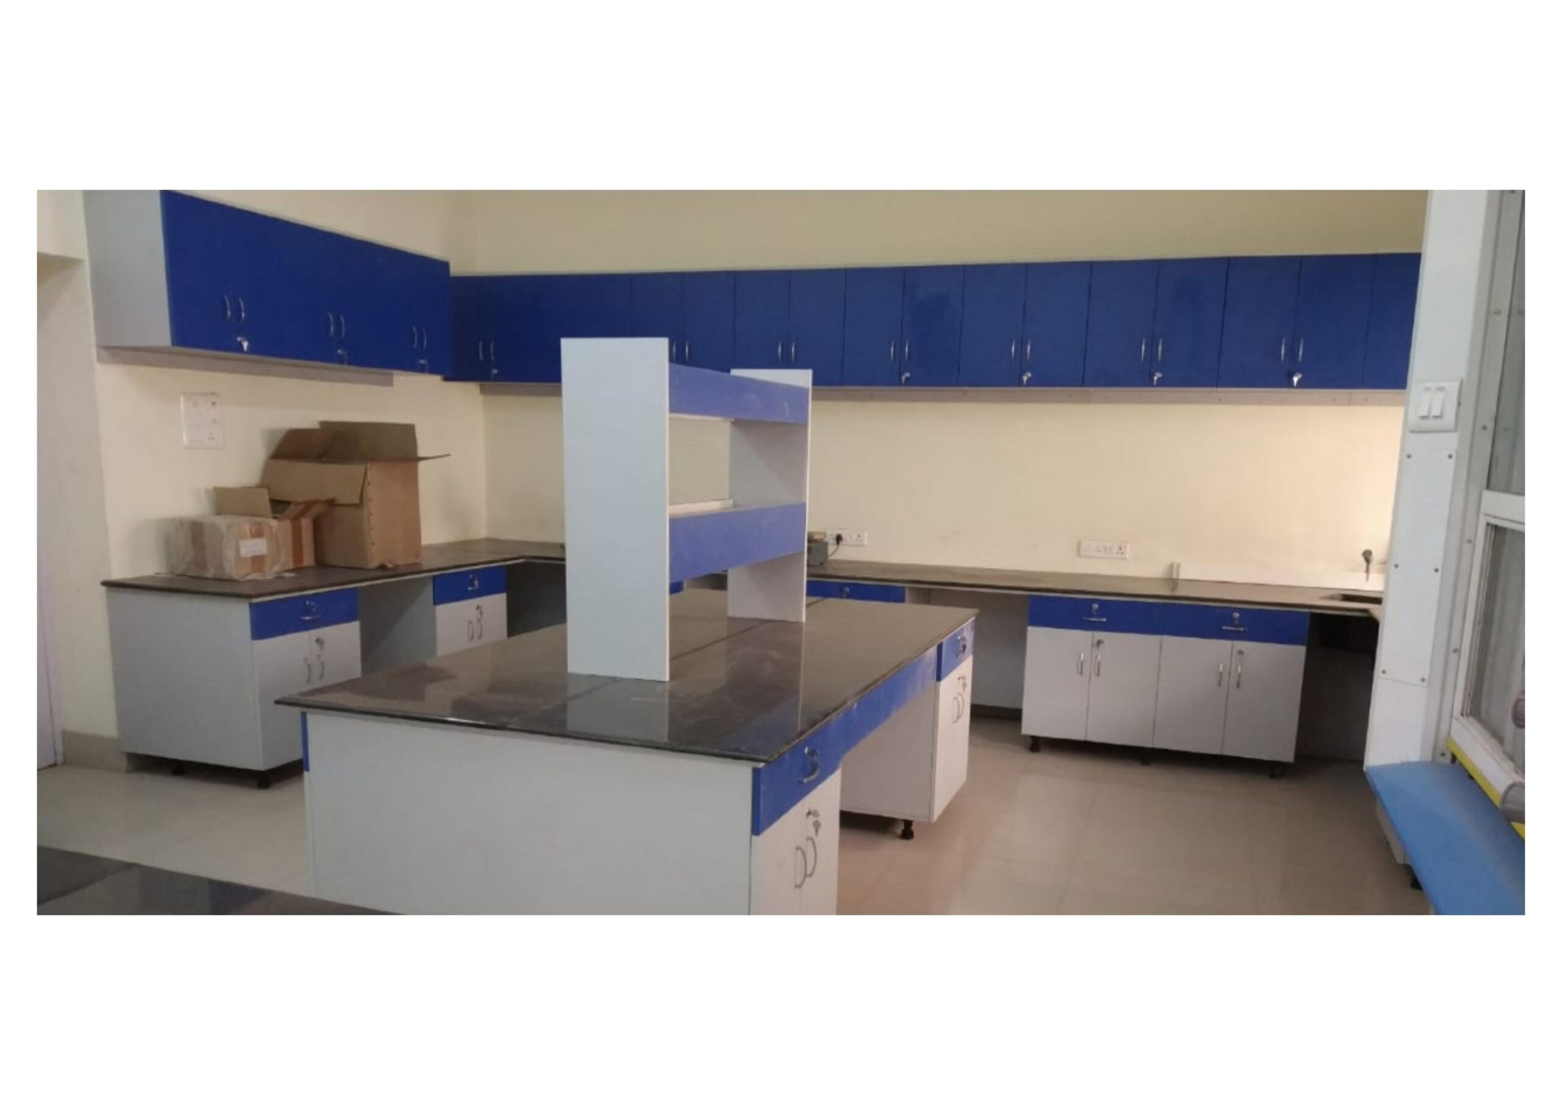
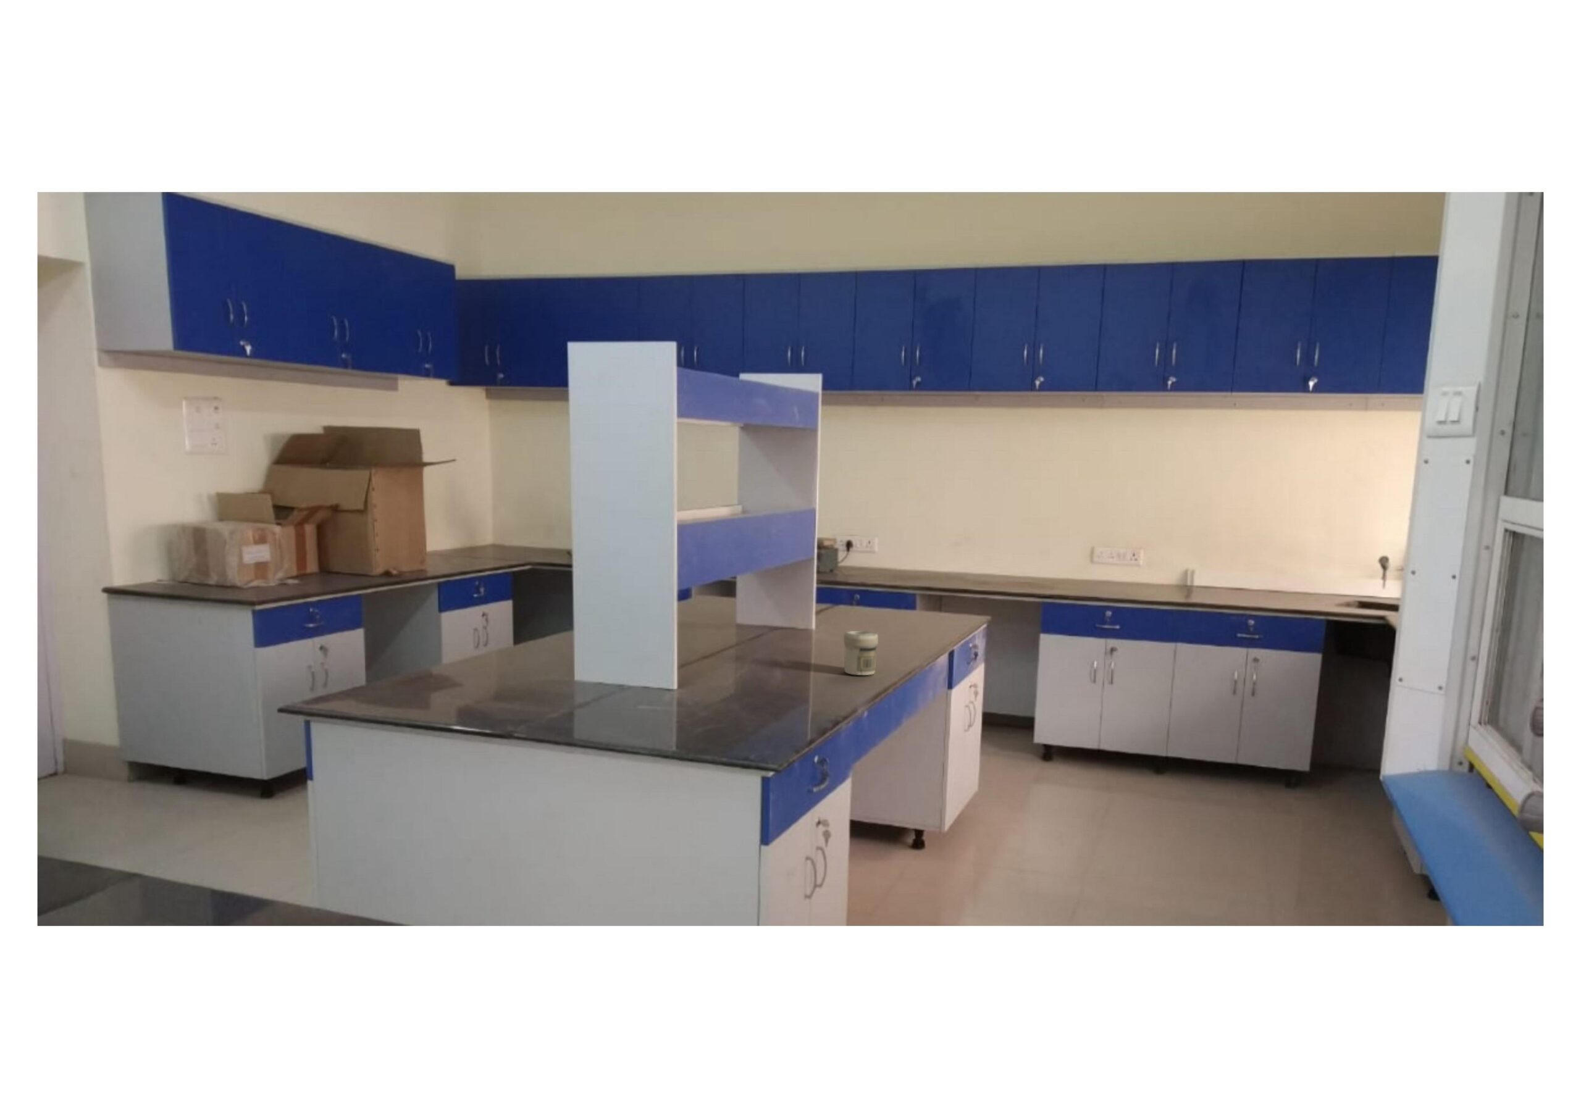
+ jar (860, 652)
